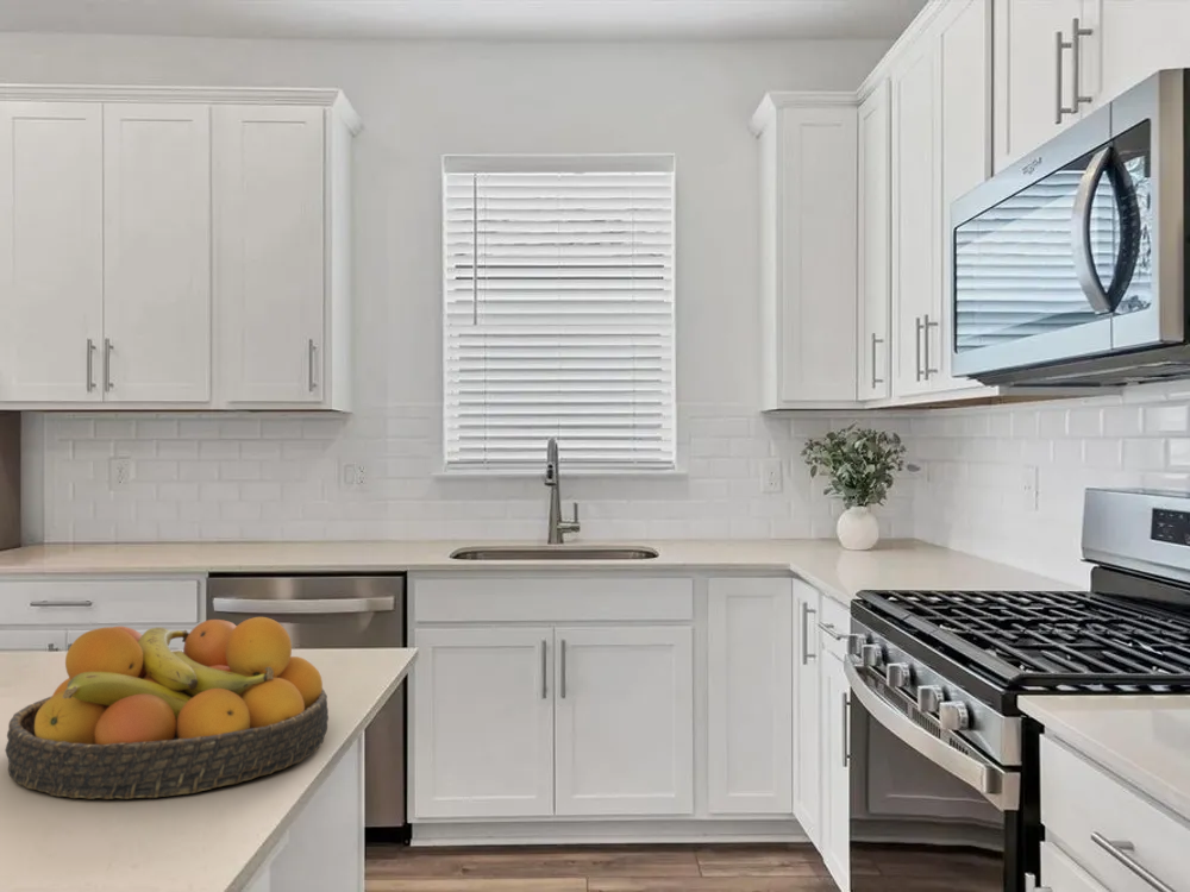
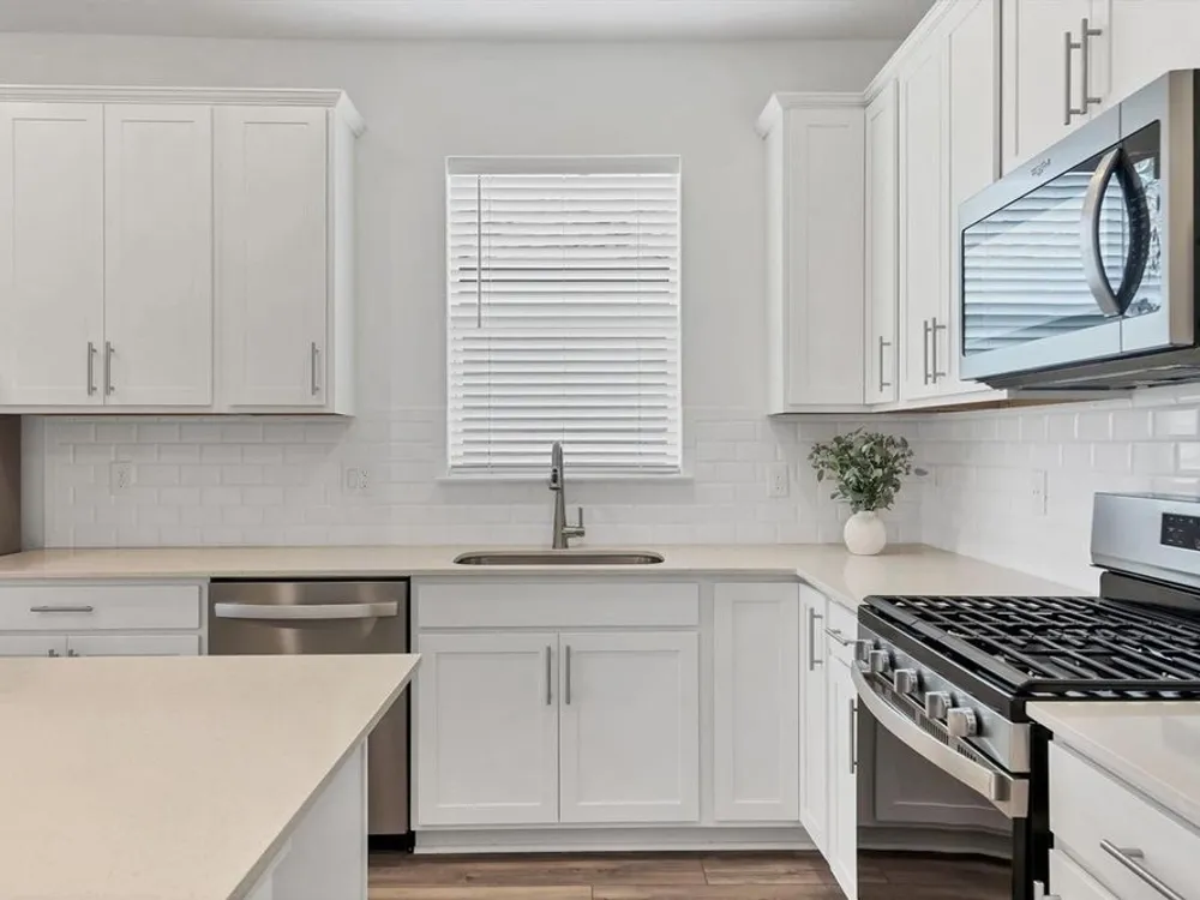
- fruit bowl (176, 684)
